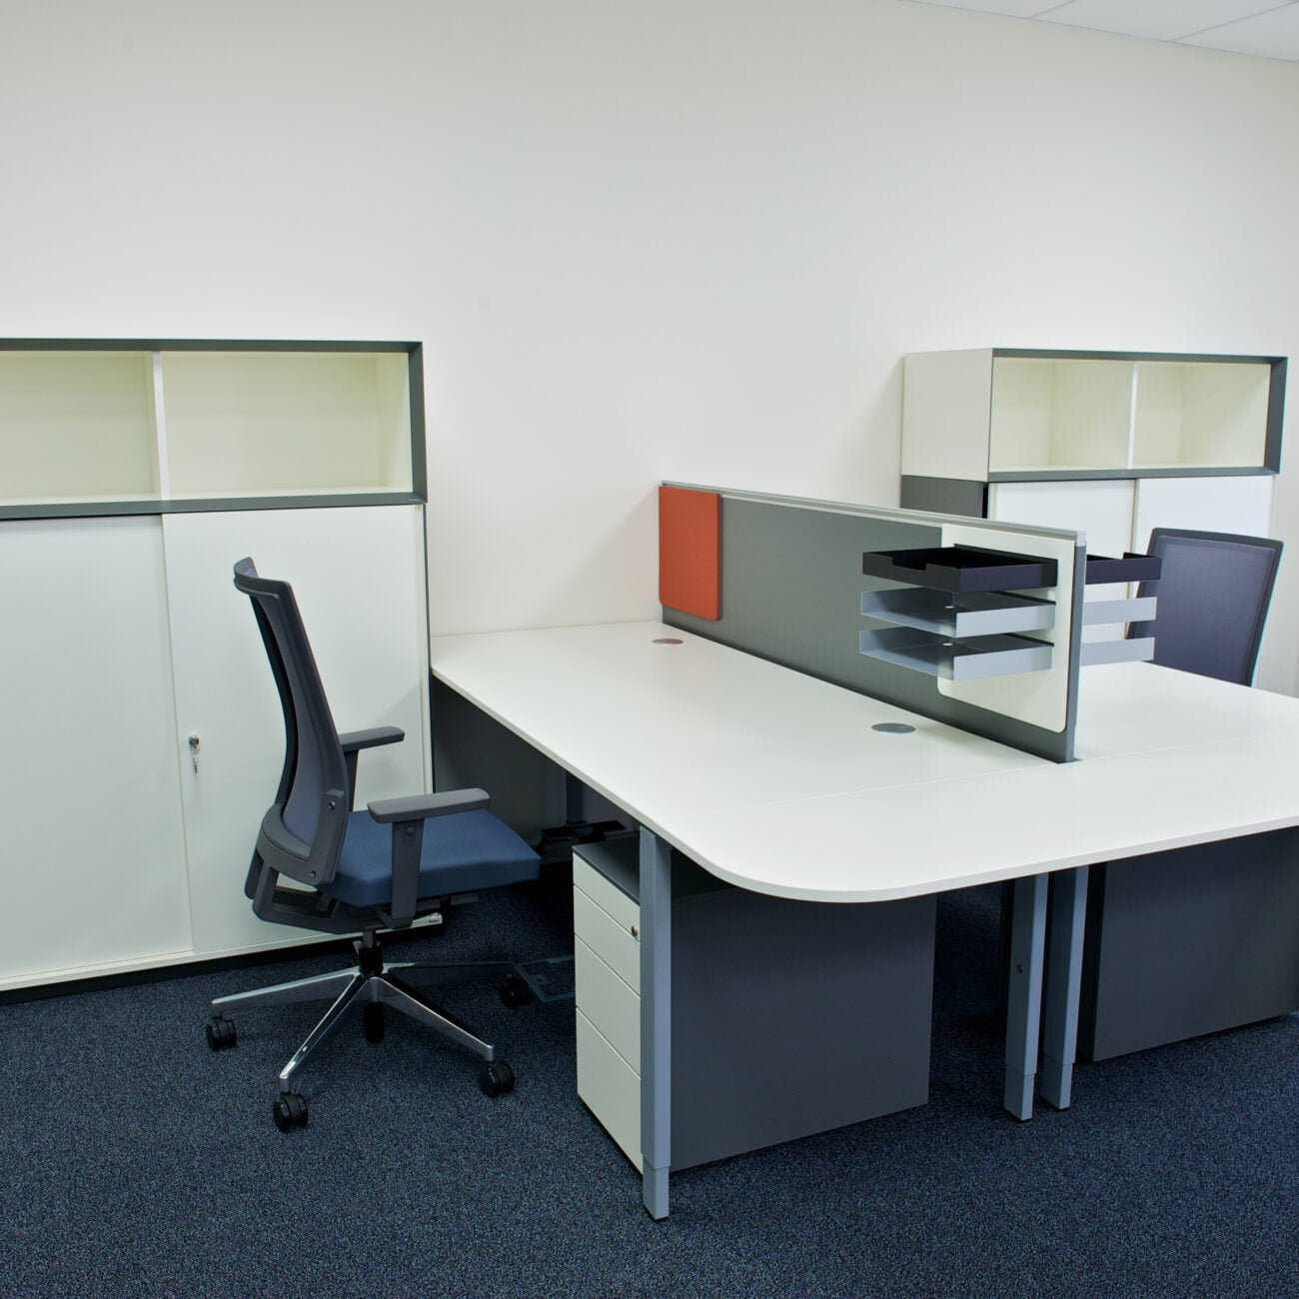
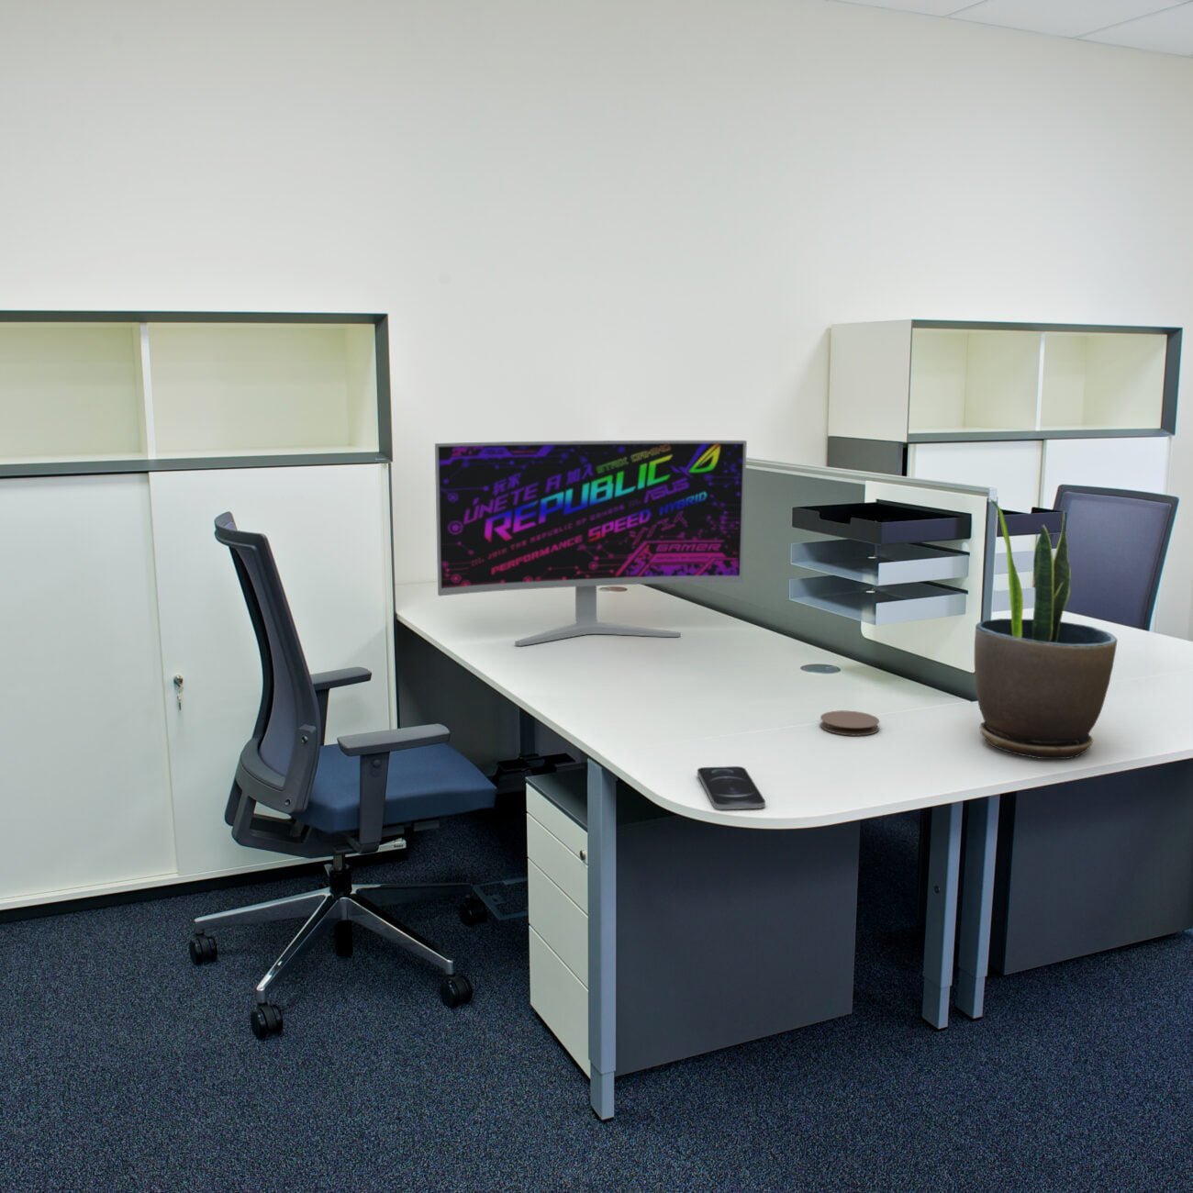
+ coaster (849, 722)
+ monitor (593, 540)
+ smartphone (730, 787)
+ potted plant (1046, 625)
